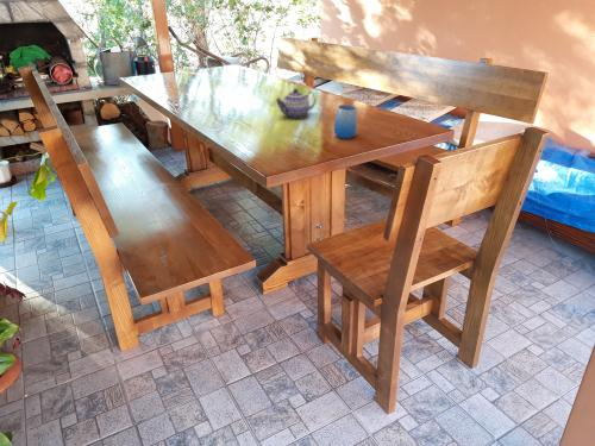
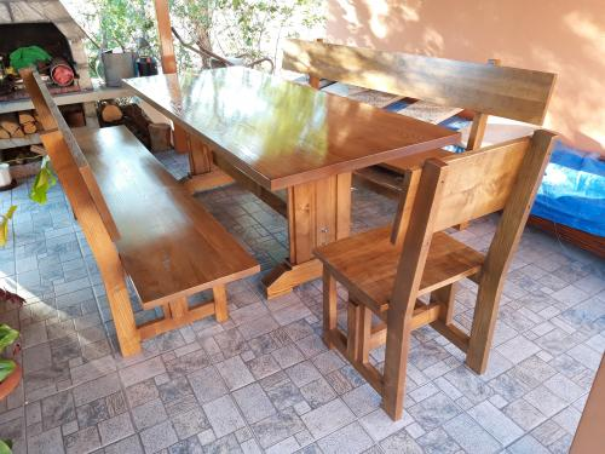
- cup (345, 121)
- teapot (296, 102)
